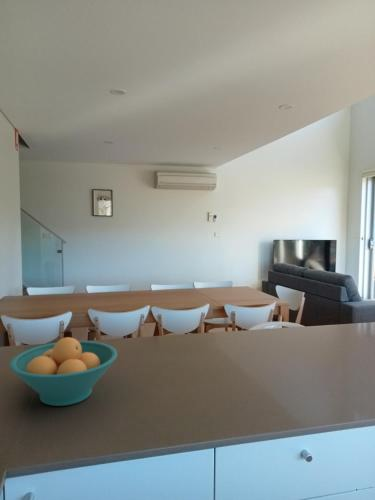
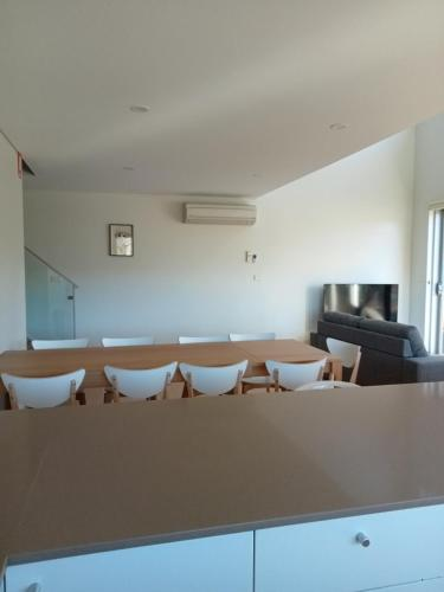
- fruit bowl (66, 366)
